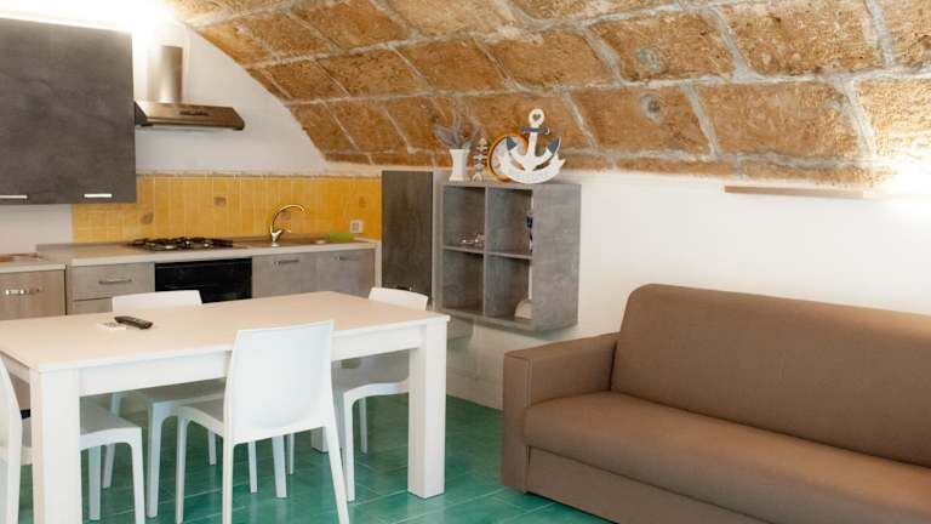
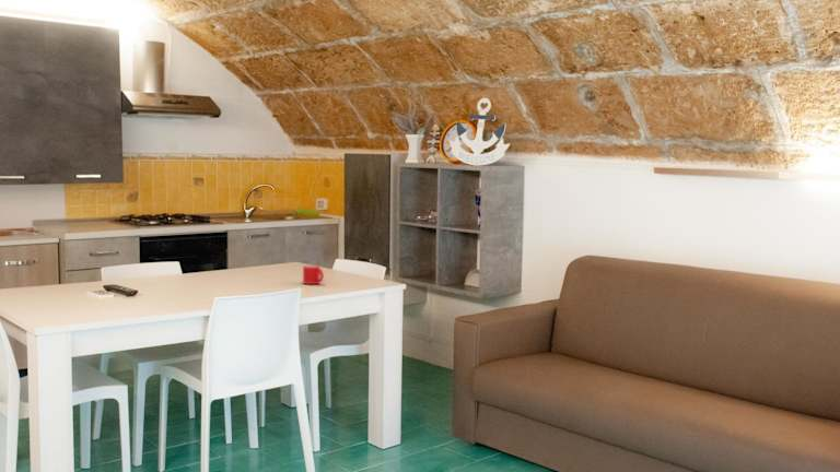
+ mug (314, 274)
